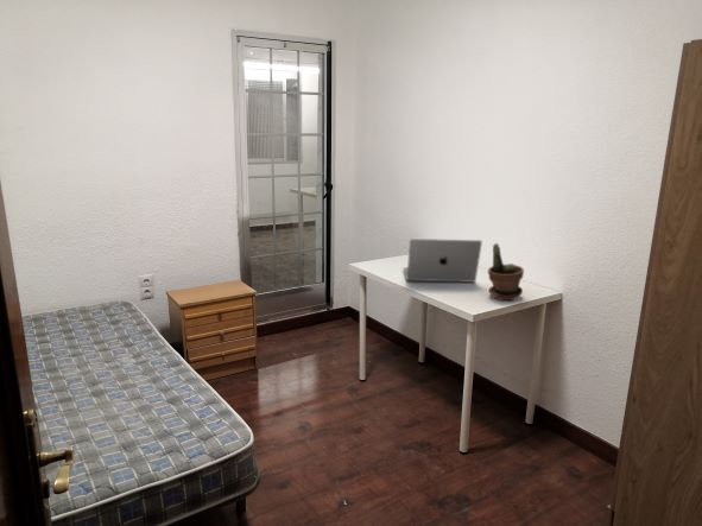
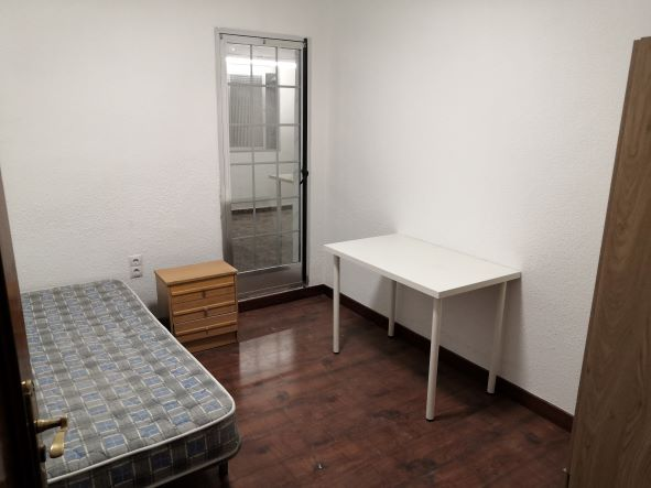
- potted plant (506, 271)
- laptop (439, 255)
